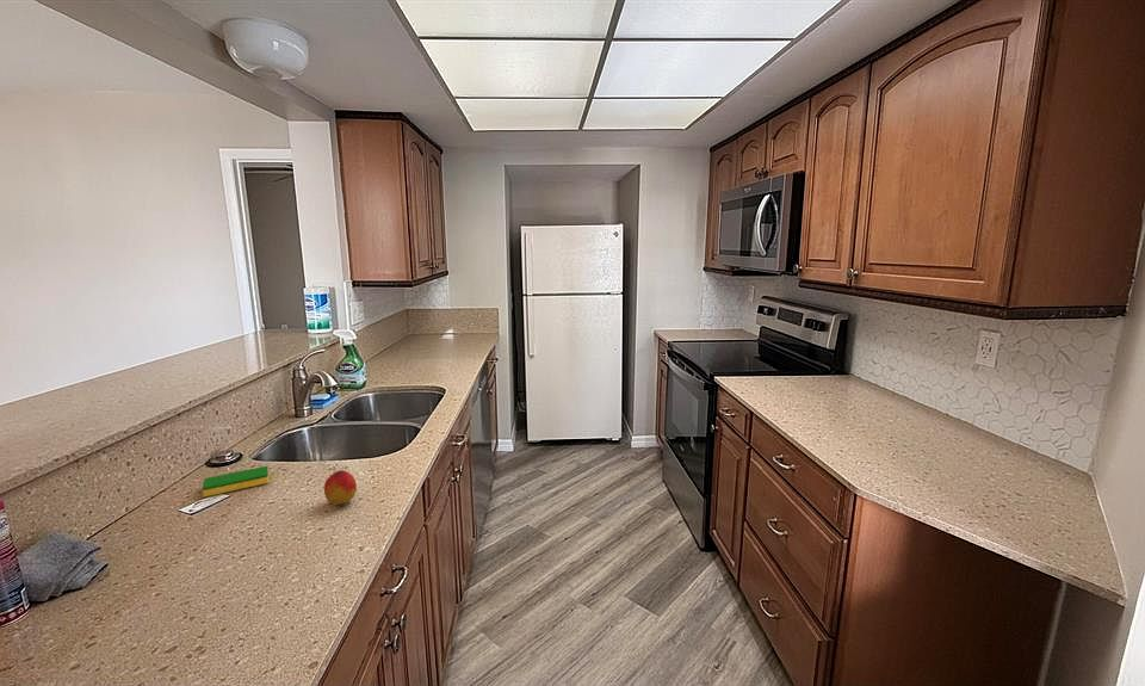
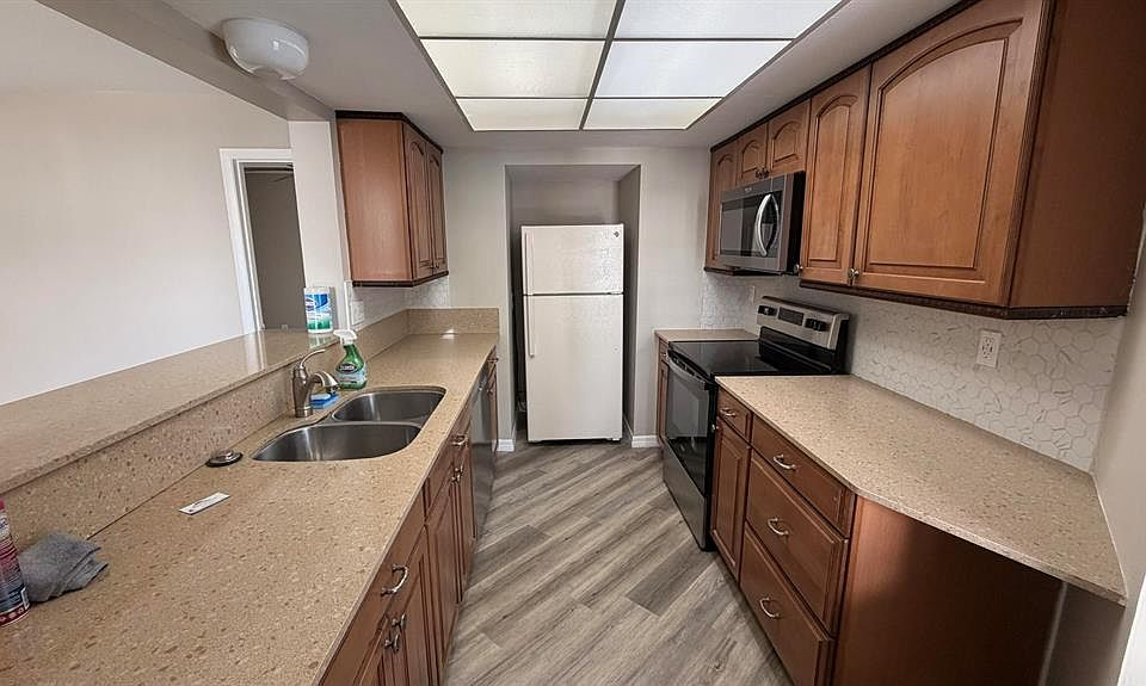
- peach (341, 487)
- dish sponge (236, 480)
